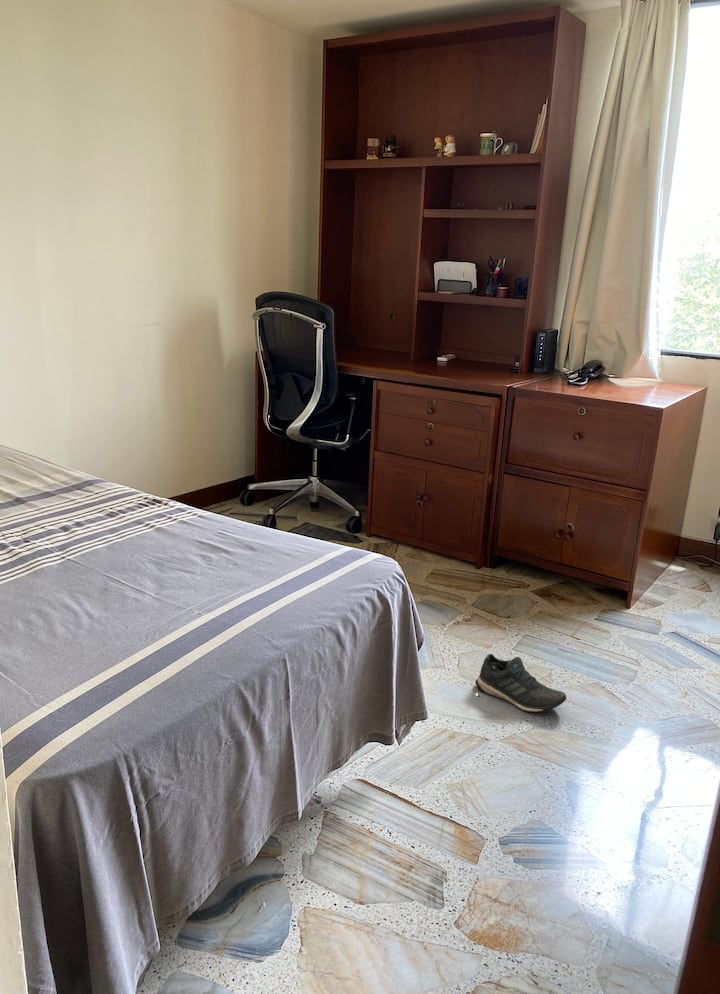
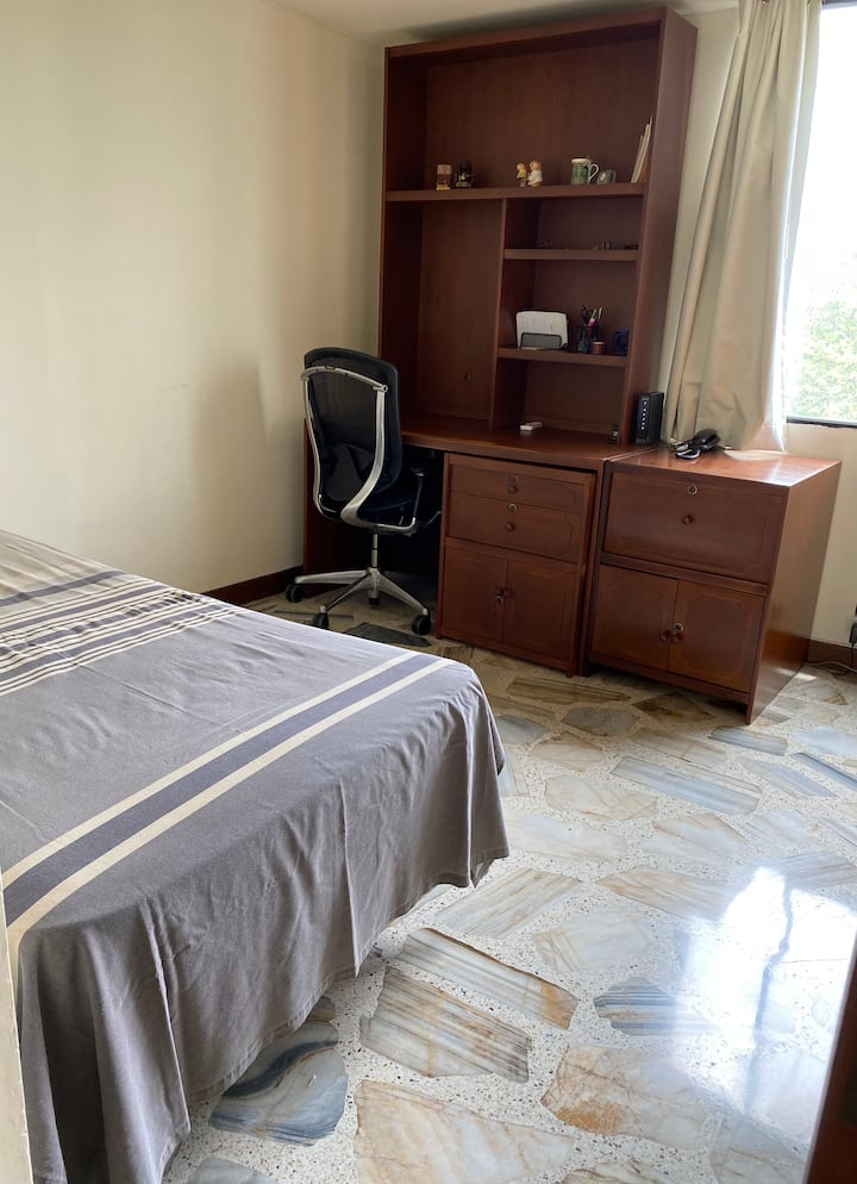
- shoe (520, 681)
